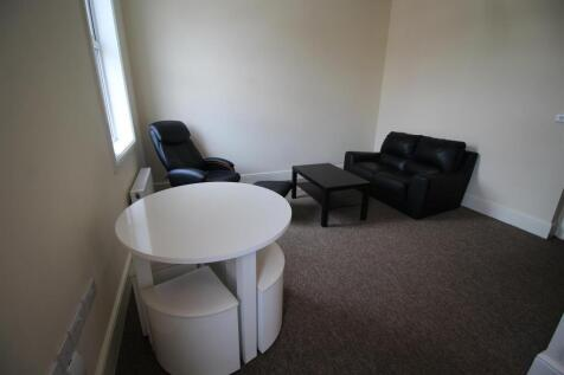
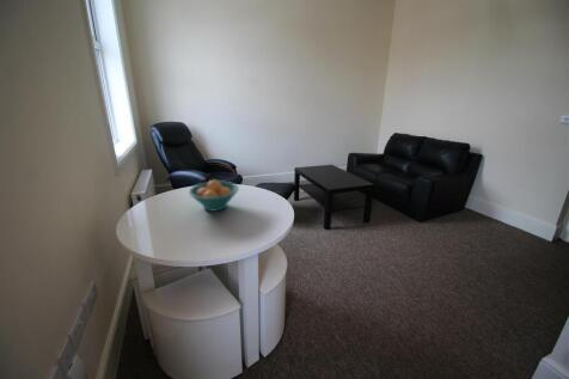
+ fruit bowl (214, 194)
